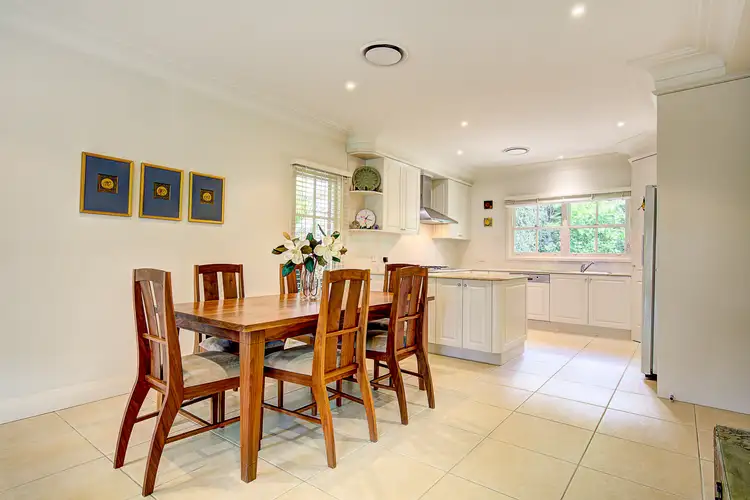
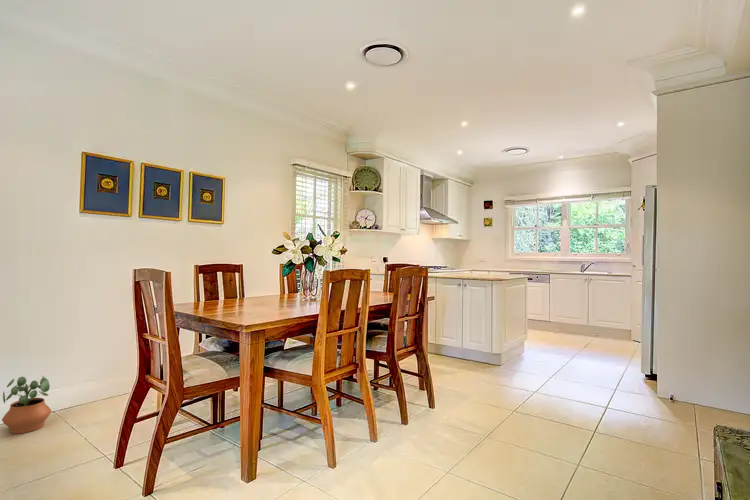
+ potted plant (25, 401)
